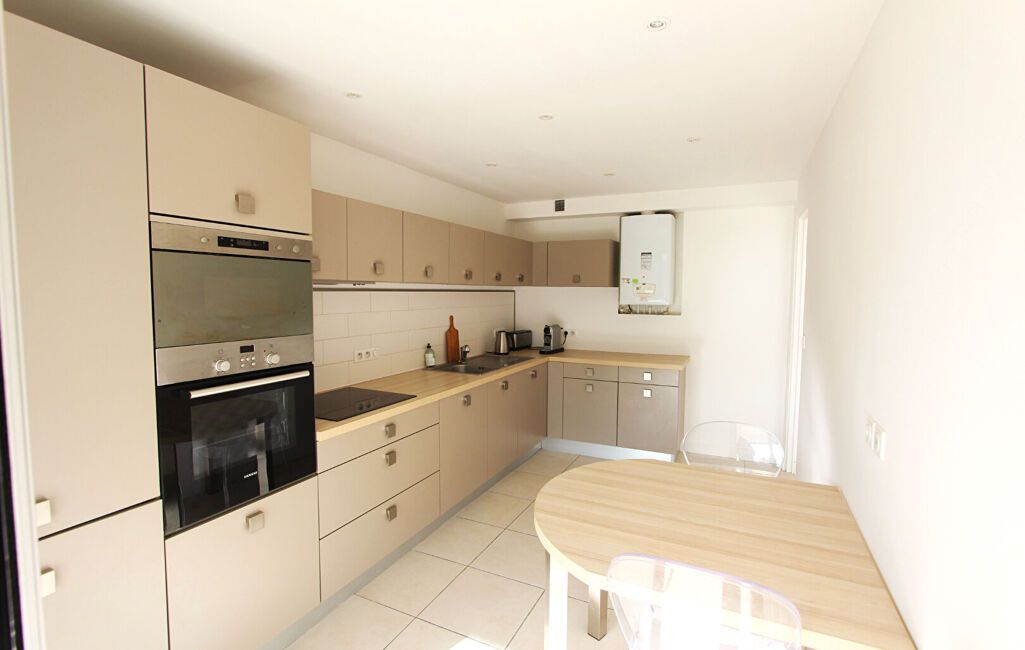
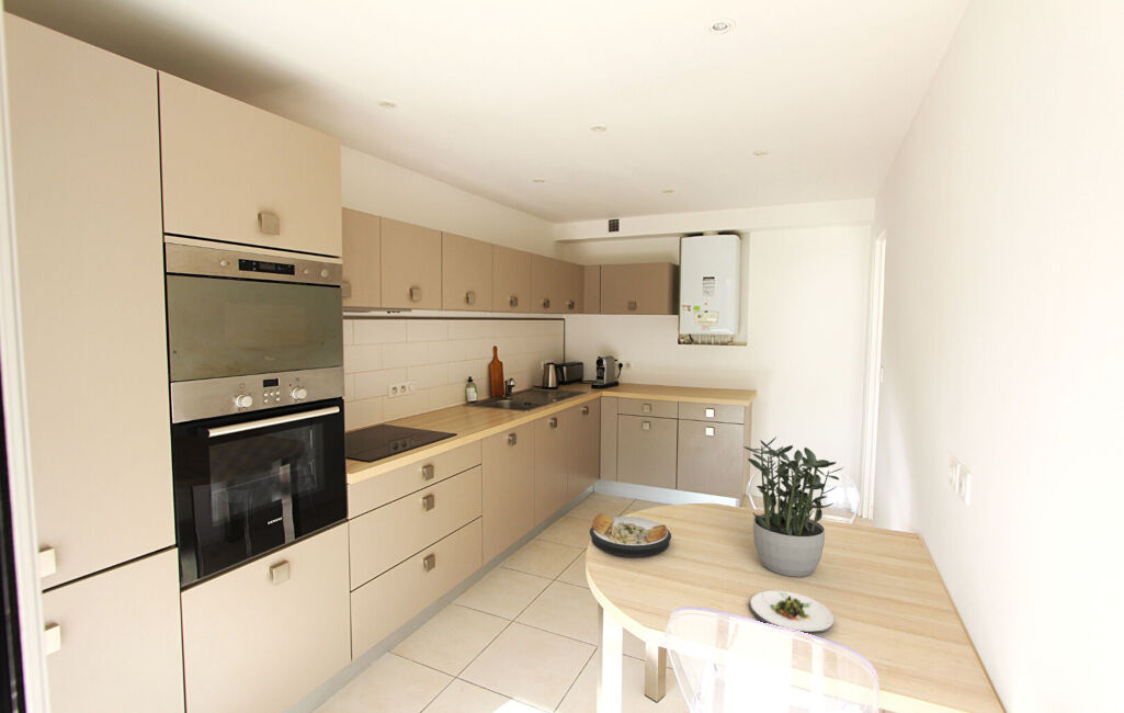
+ plate (629, 532)
+ salad plate (790, 606)
+ potted plant (788, 500)
